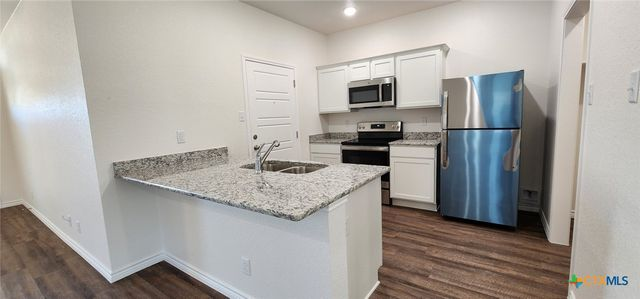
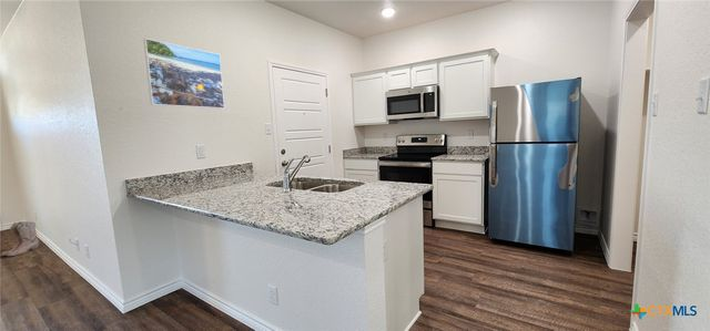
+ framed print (187, 76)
+ boots (18, 237)
